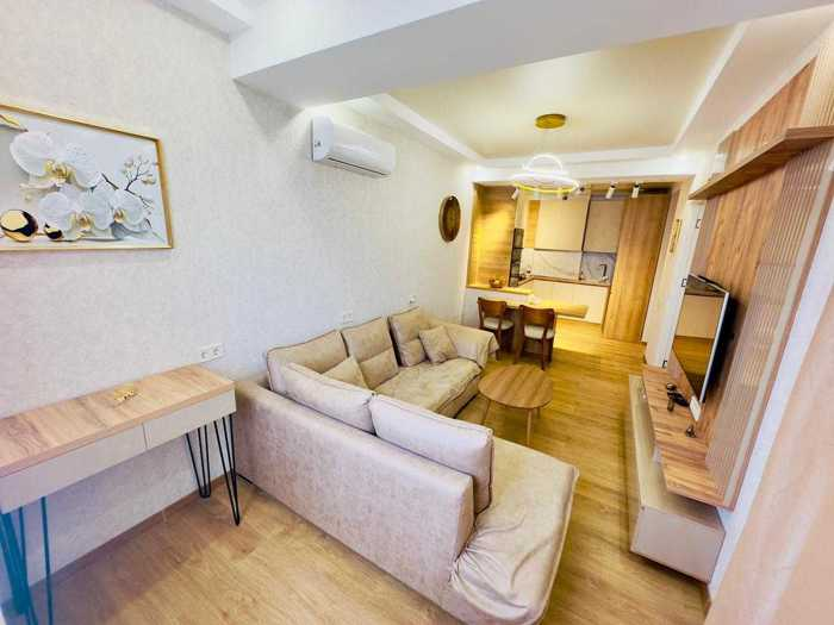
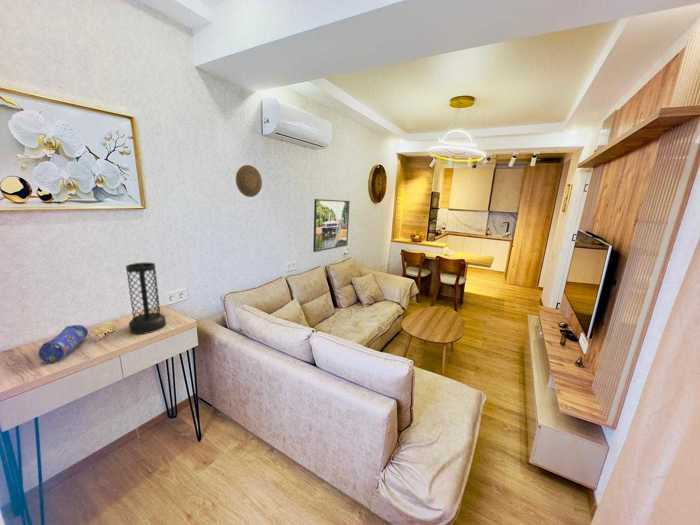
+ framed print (332, 224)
+ vase (144, 296)
+ pencil case (64, 341)
+ decorative plate (250, 181)
